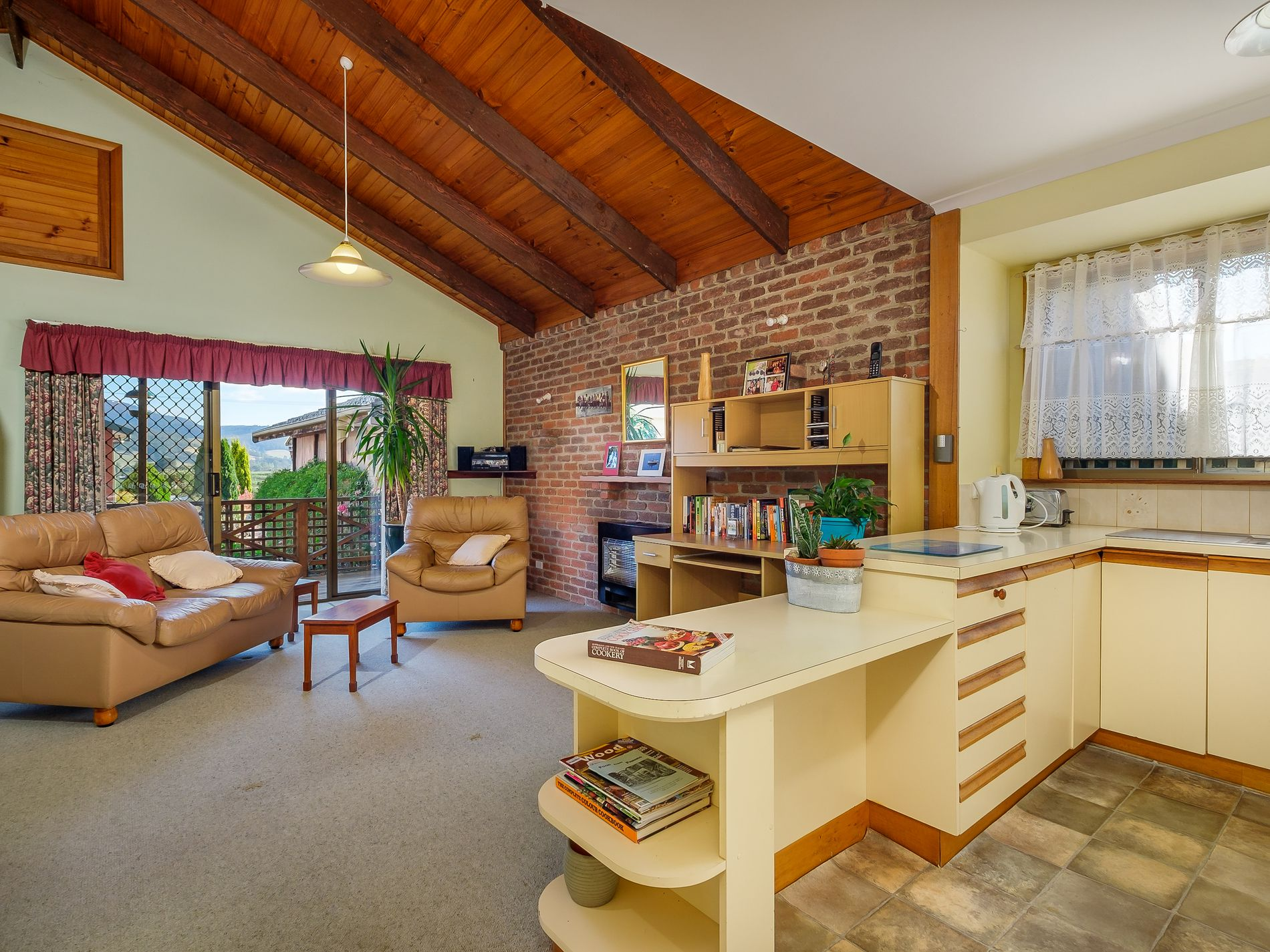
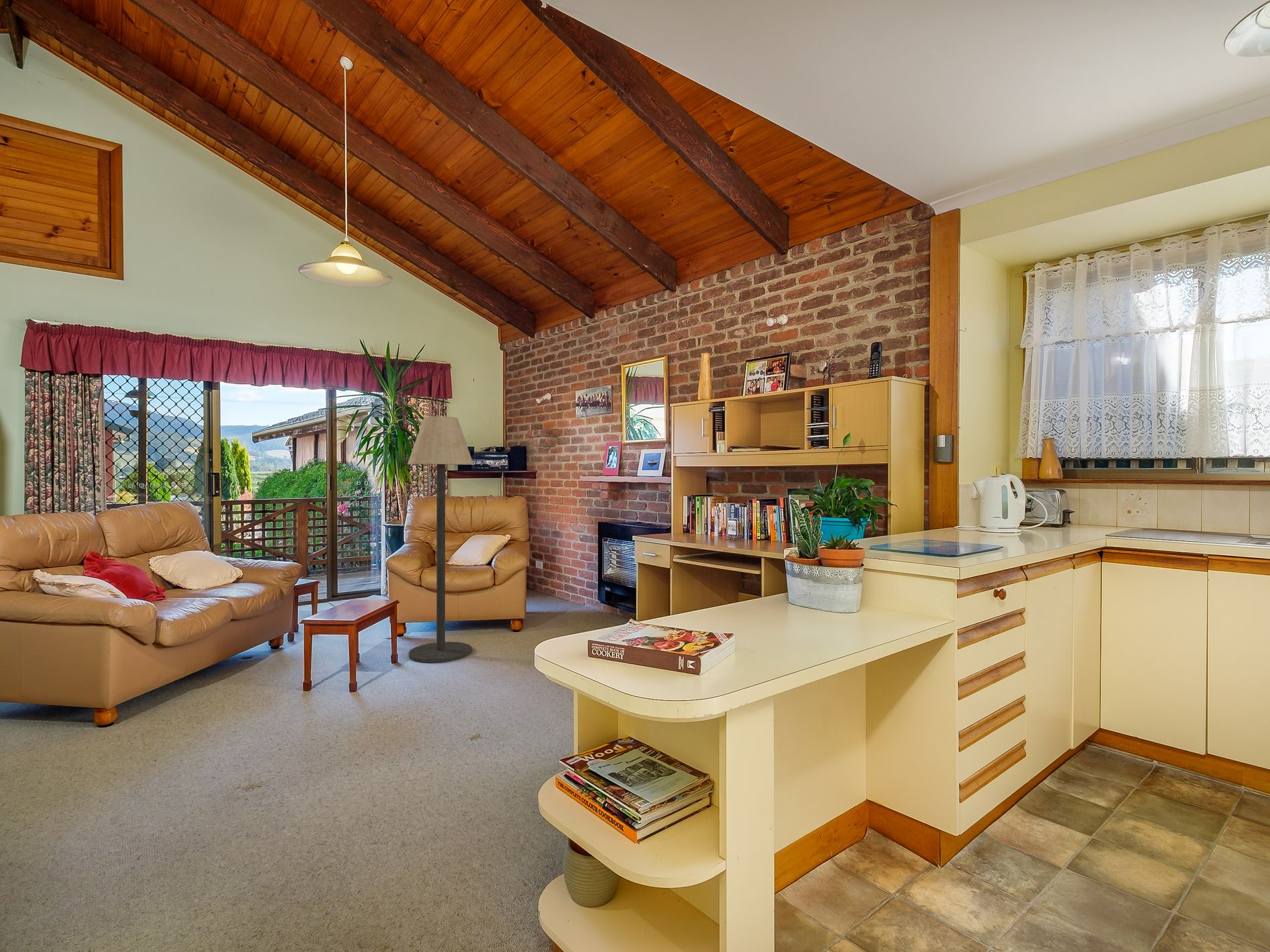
+ floor lamp (440, 535)
